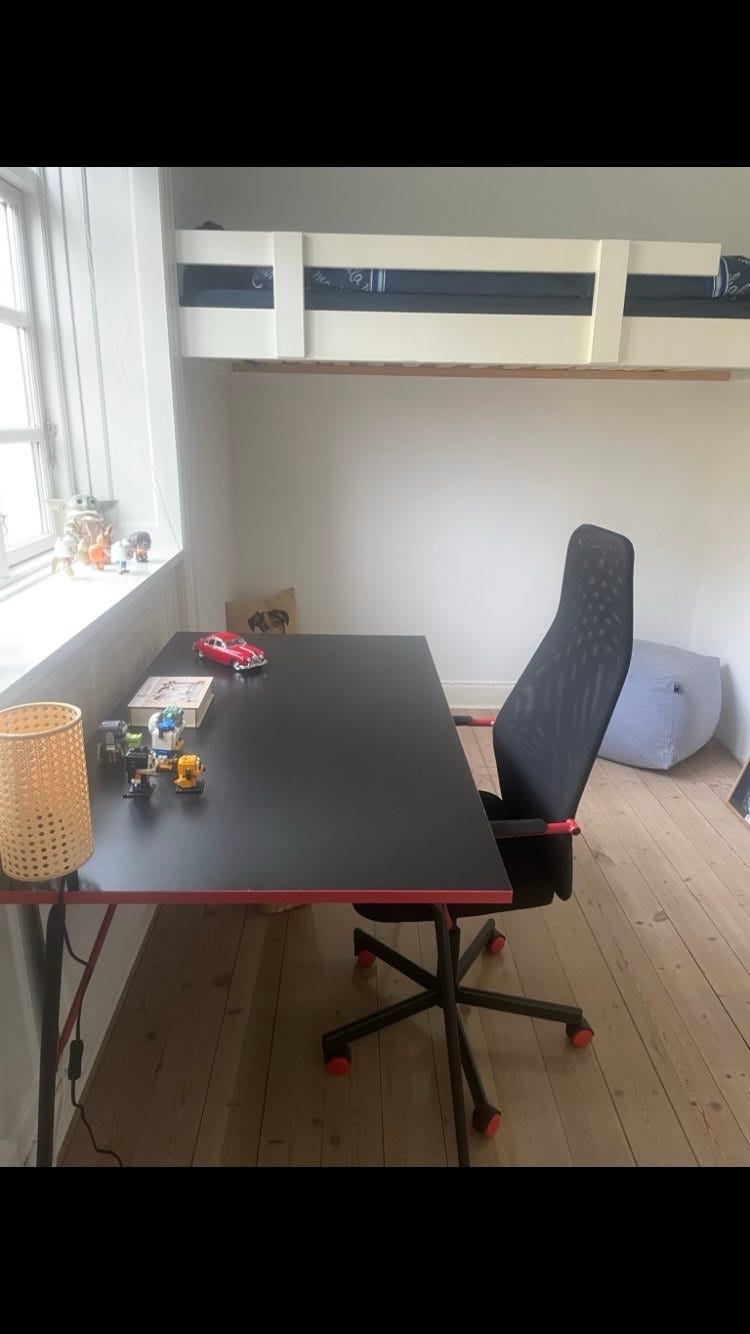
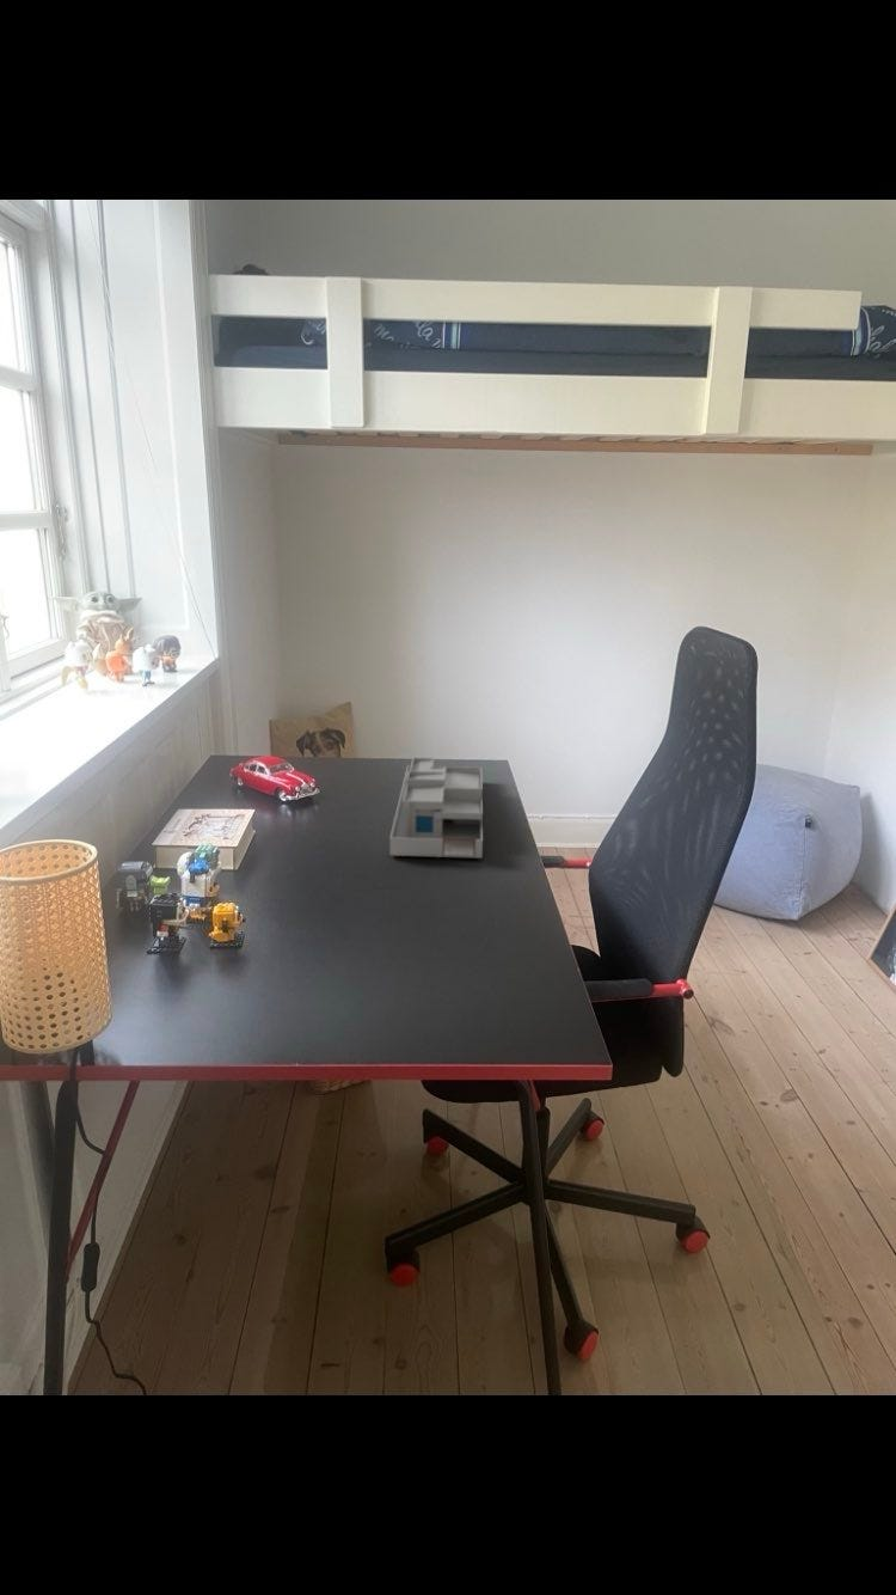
+ desk organizer (440, 794)
